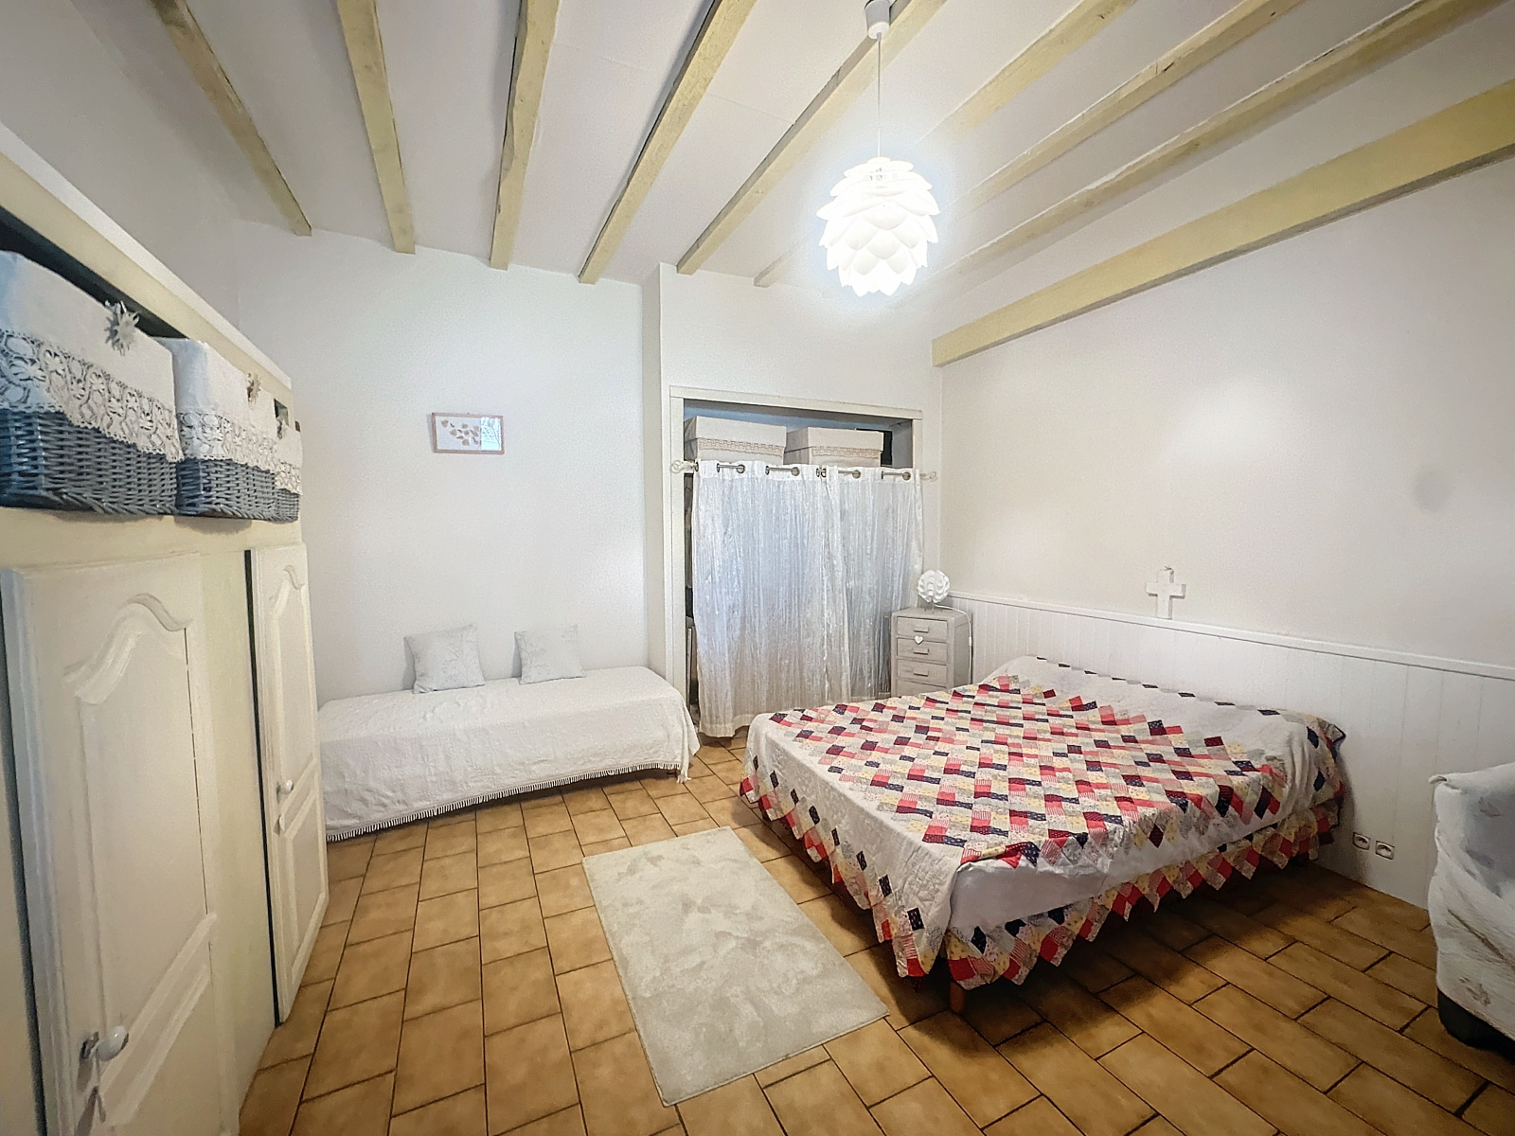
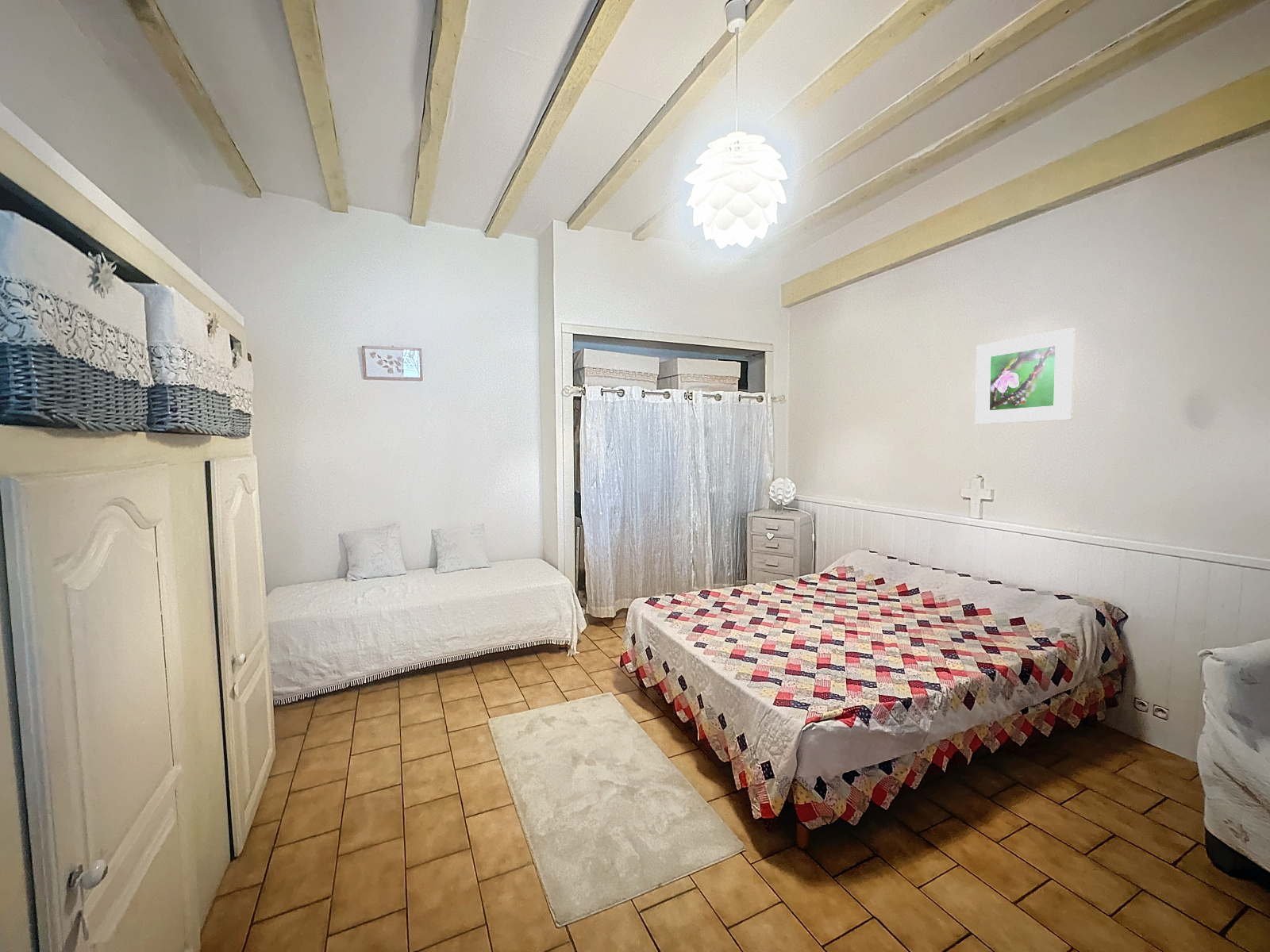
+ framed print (1021, 379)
